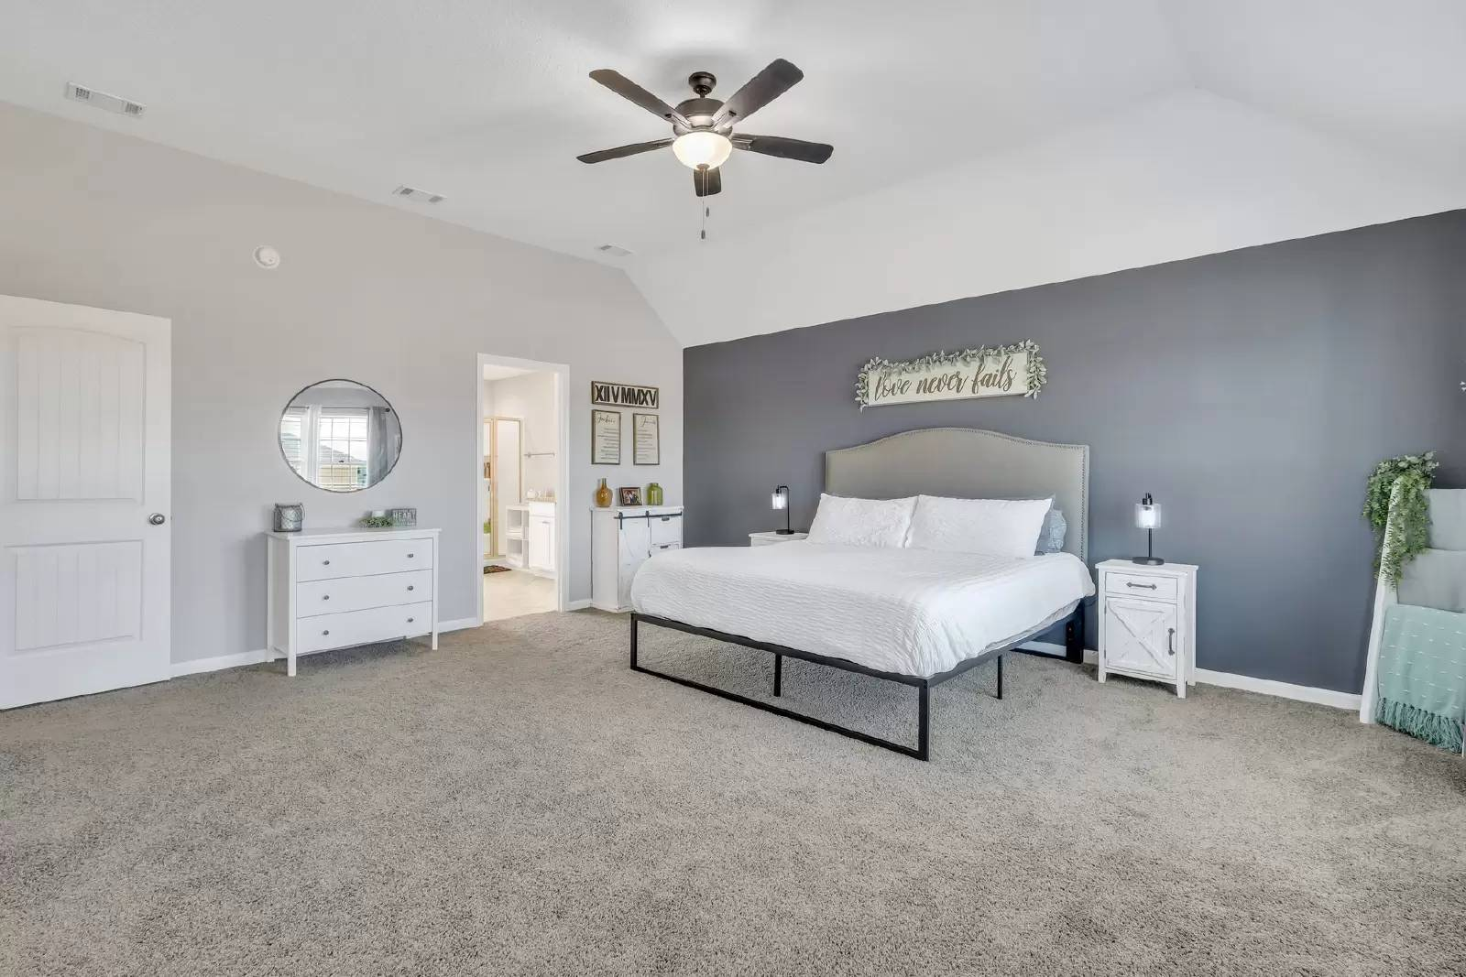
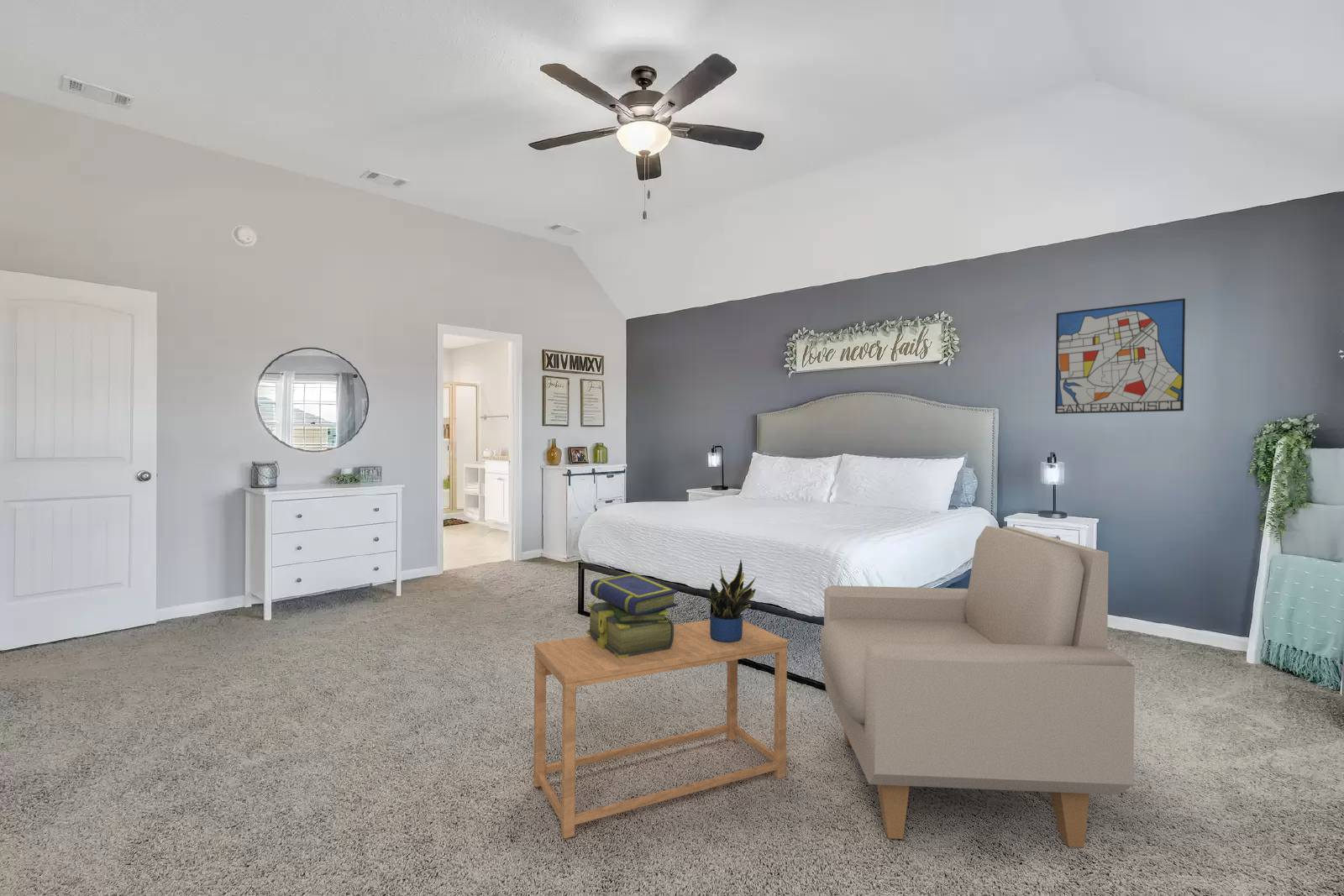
+ potted plant (734, 596)
+ armchair (942, 659)
+ wall art (1116, 359)
+ side table (667, 737)
+ stack of books (633, 610)
